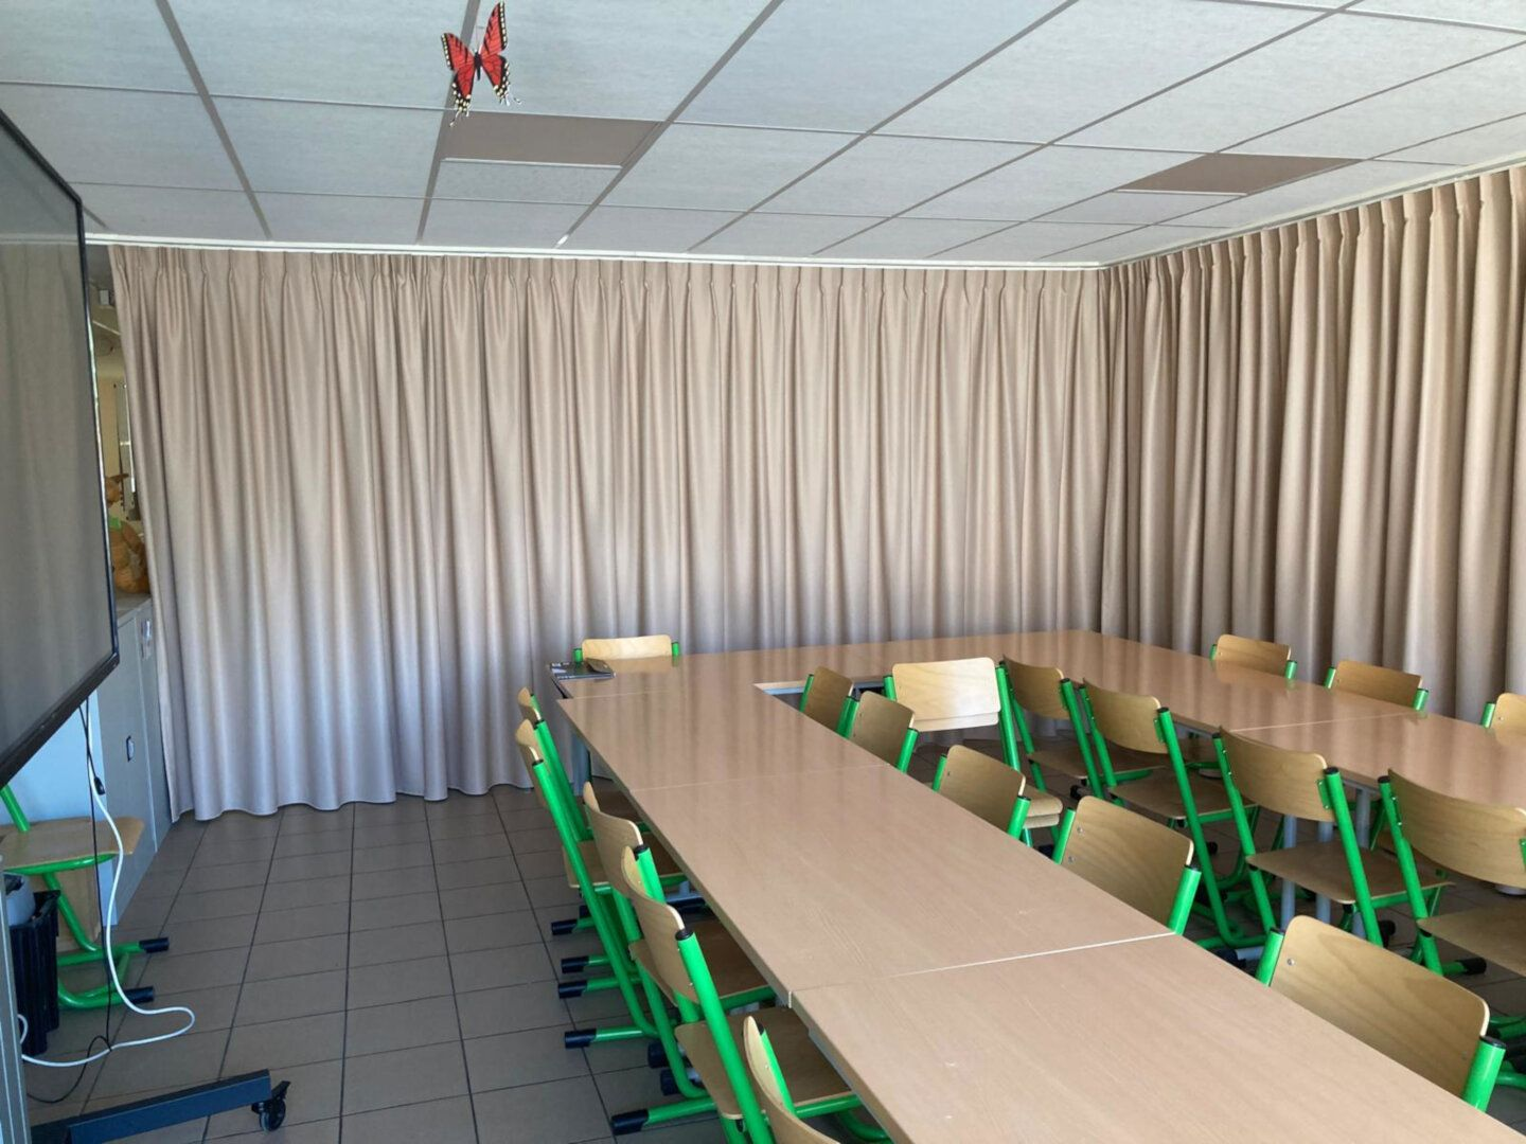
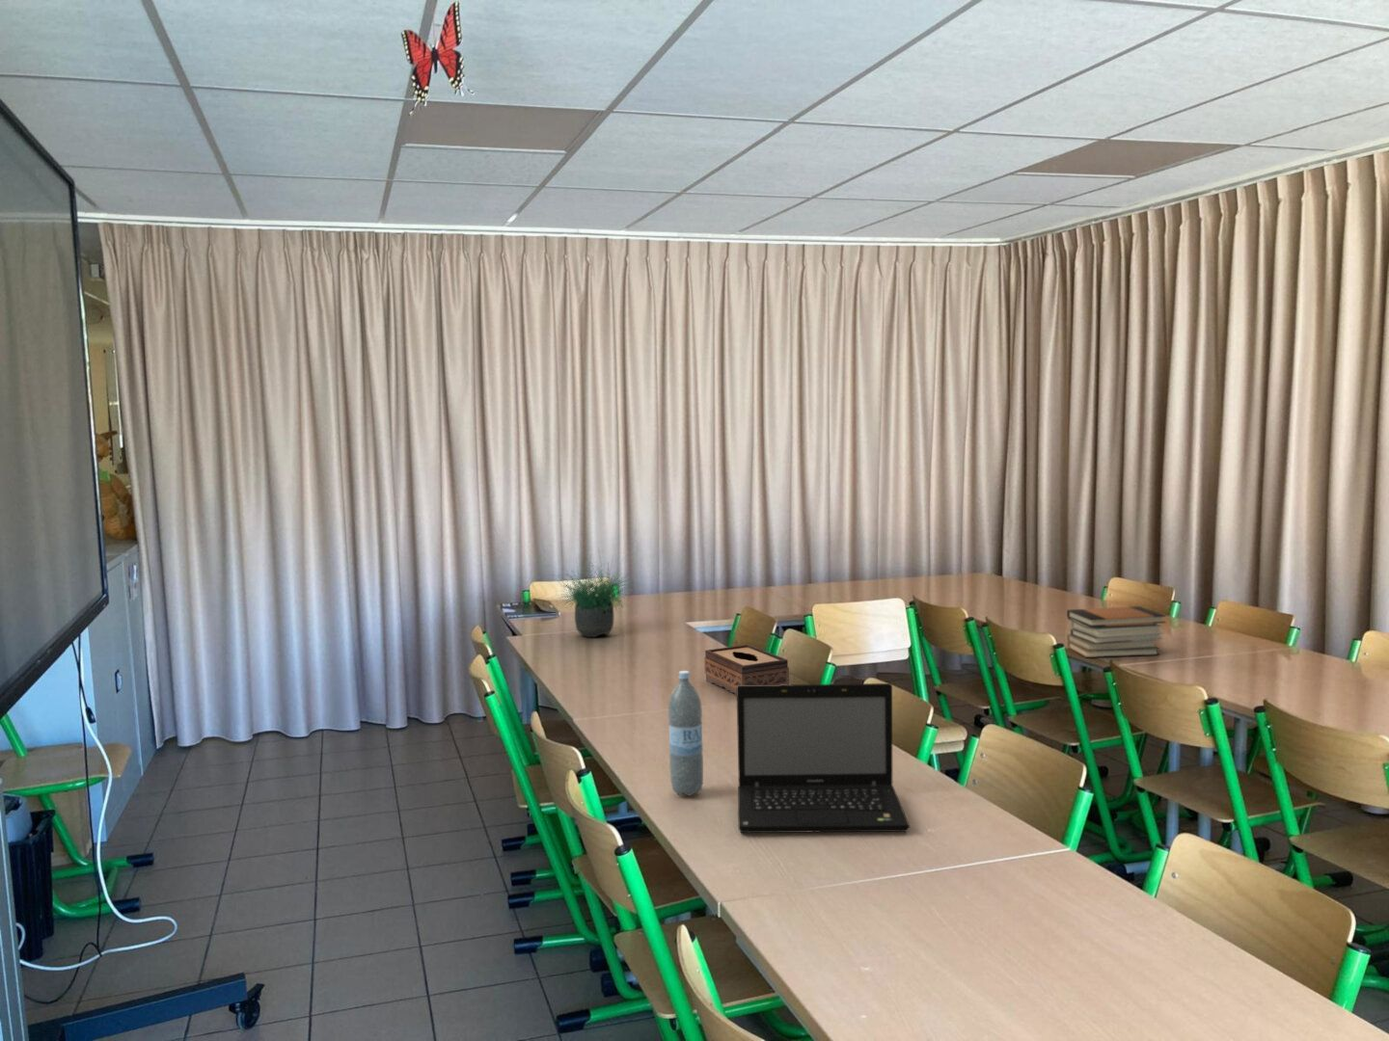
+ book stack (1114, 631)
+ tissue box (746, 670)
+ water bottle (685, 733)
+ laptop (818, 756)
+ potted plant (593, 589)
